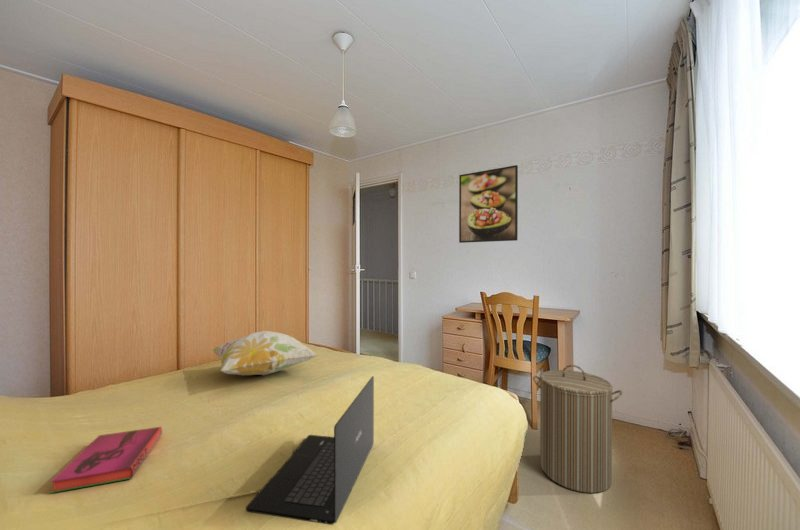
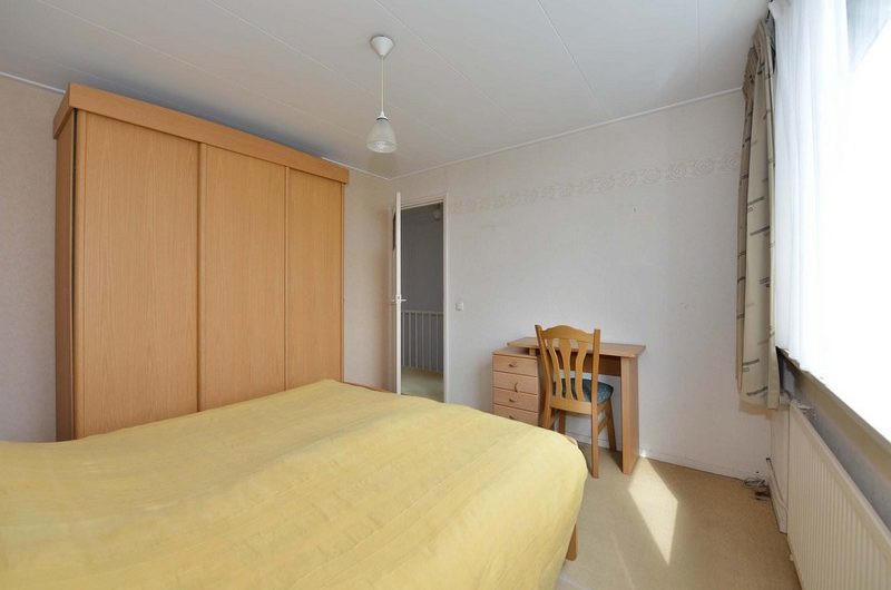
- decorative pillow (263, 352)
- laptop (317, 435)
- laundry hamper (574, 418)
- hardback book (114, 455)
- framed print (486, 206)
